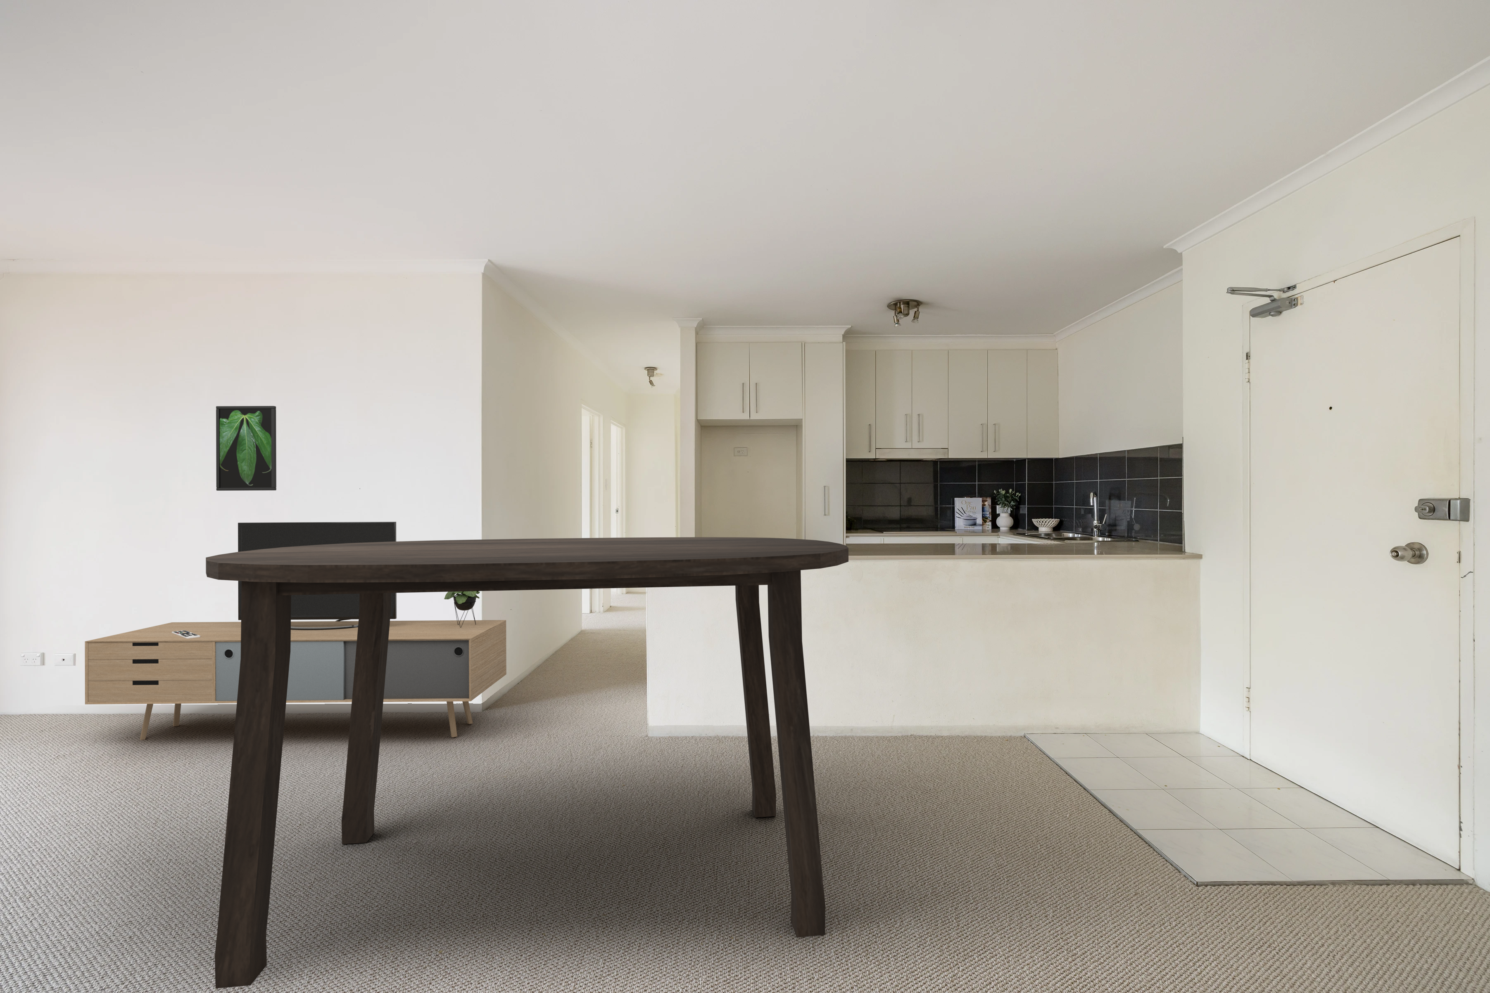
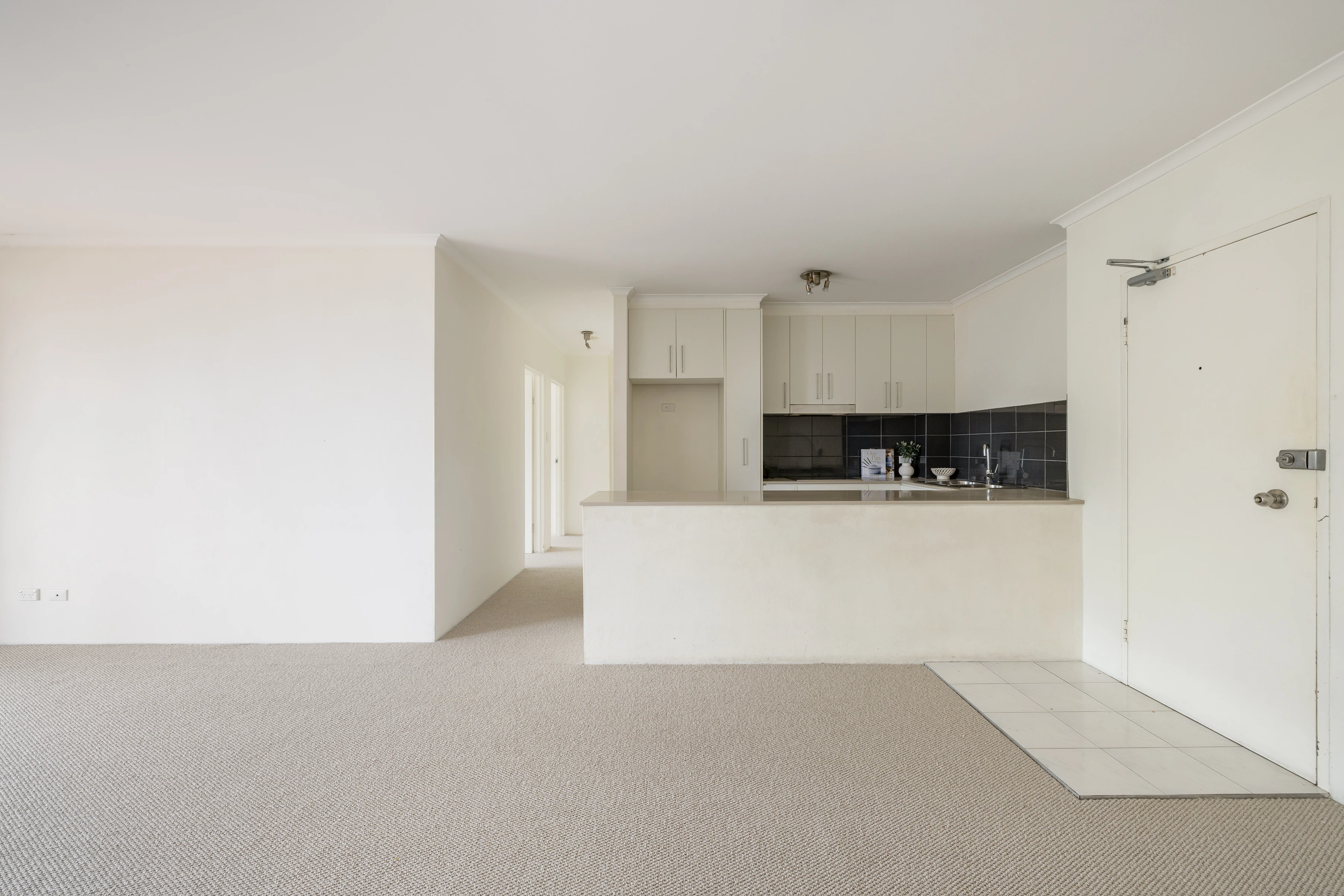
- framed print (246, 448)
- media console (313, 626)
- dining table (550, 590)
